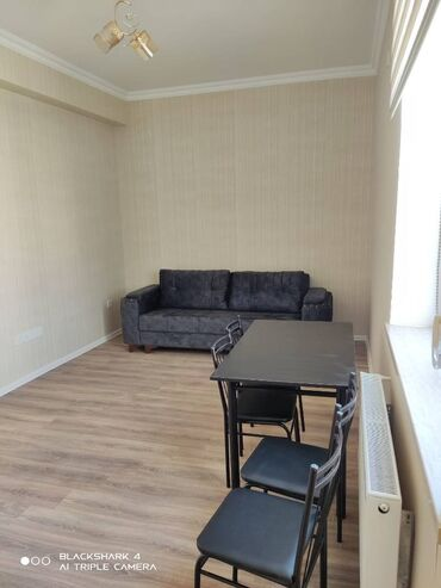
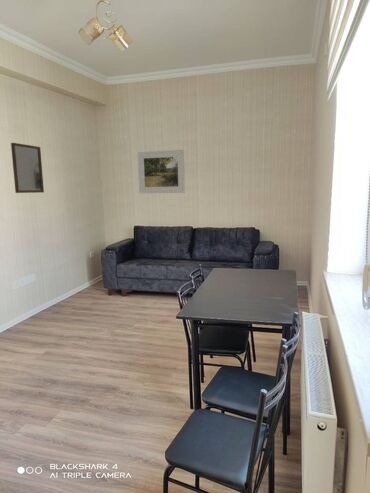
+ home mirror (28, 169)
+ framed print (161, 172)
